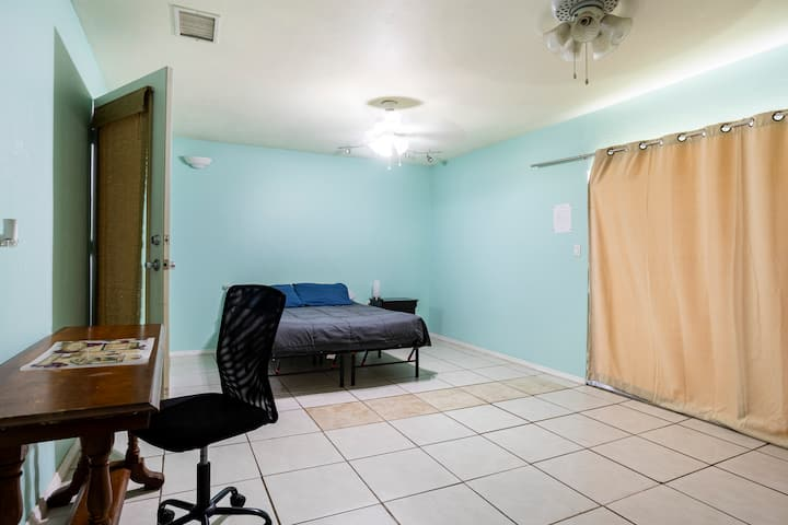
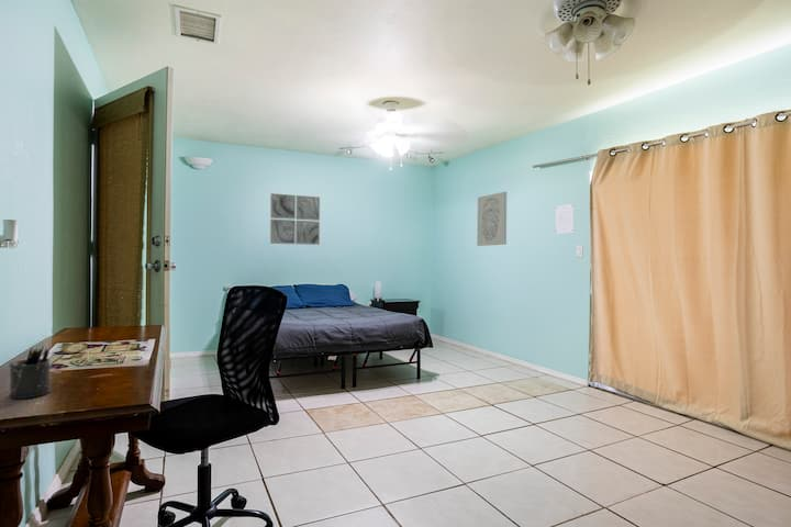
+ wall art (296, 218)
+ wall art (491, 220)
+ pen holder (30, 370)
